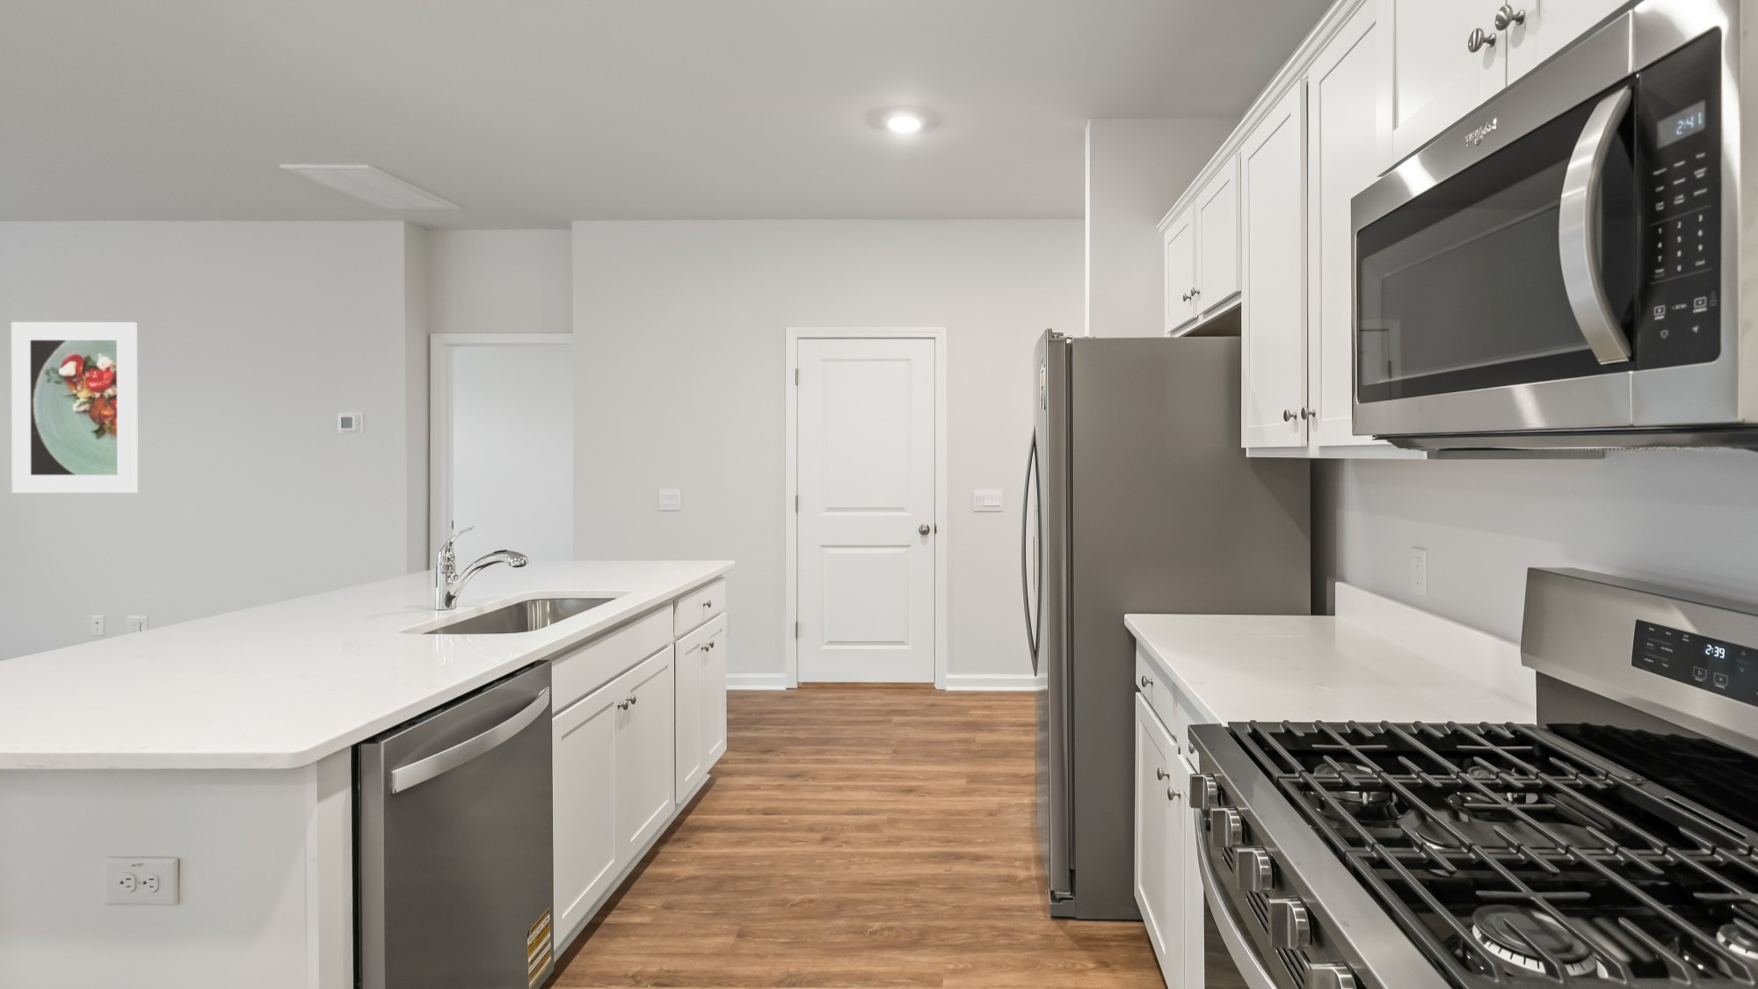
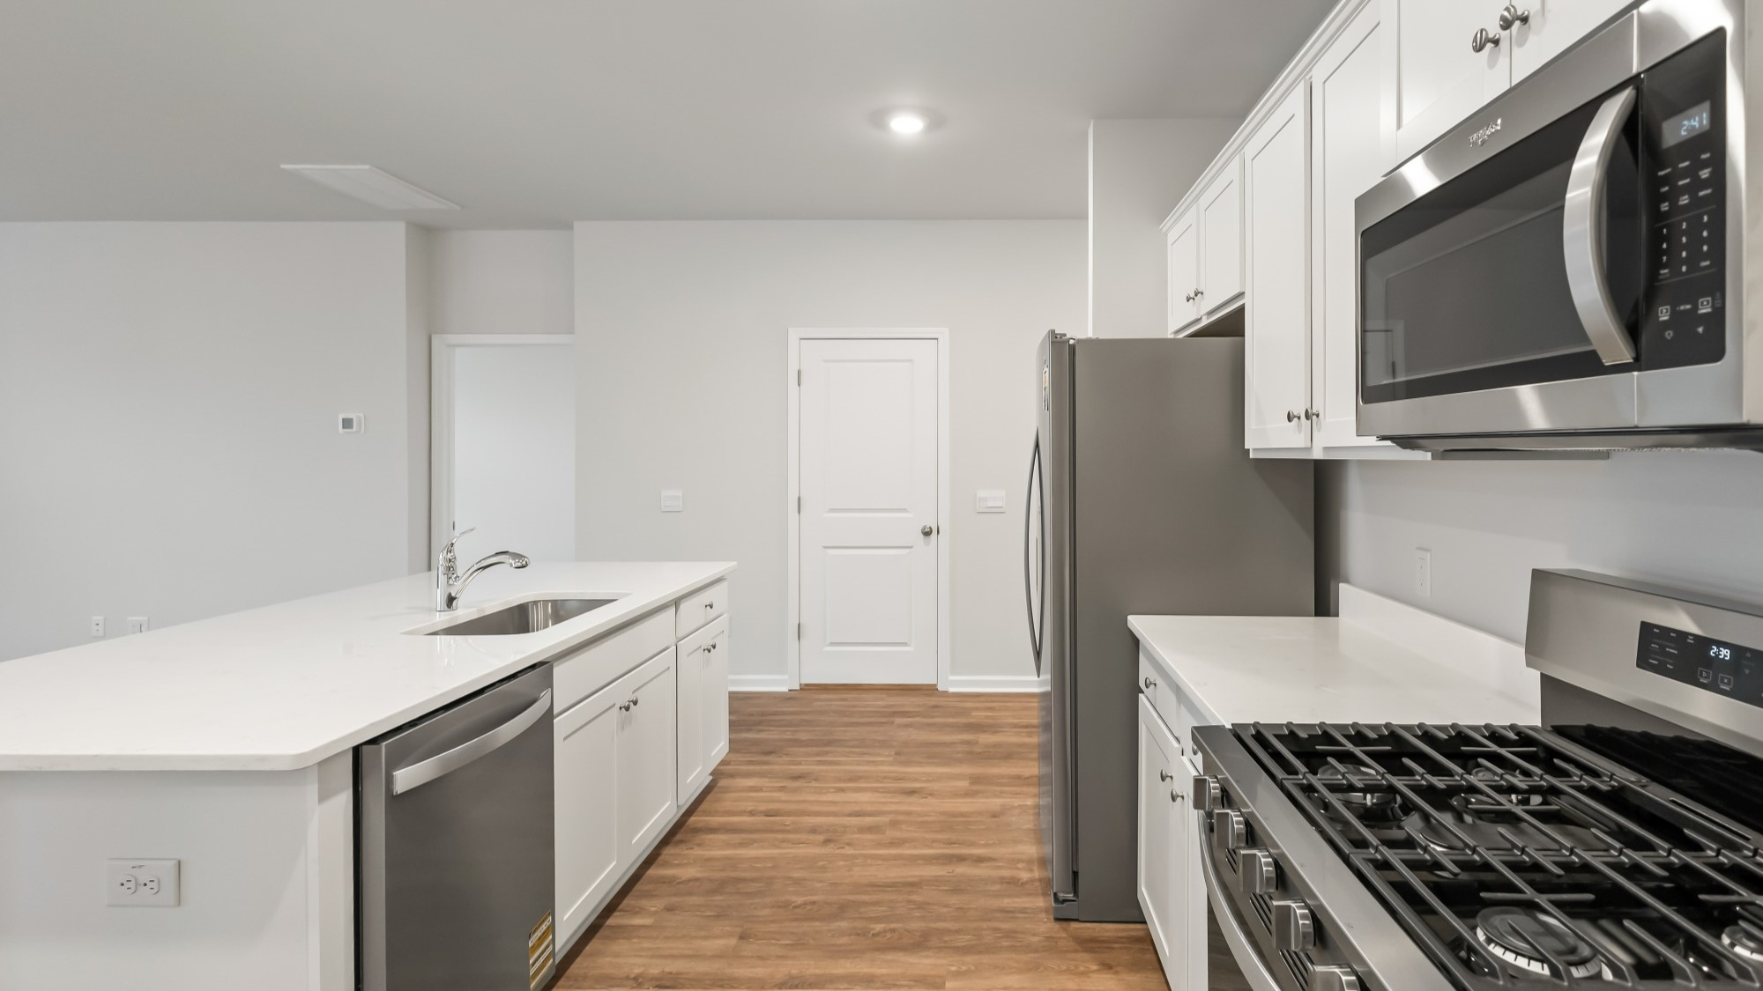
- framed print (75, 407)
